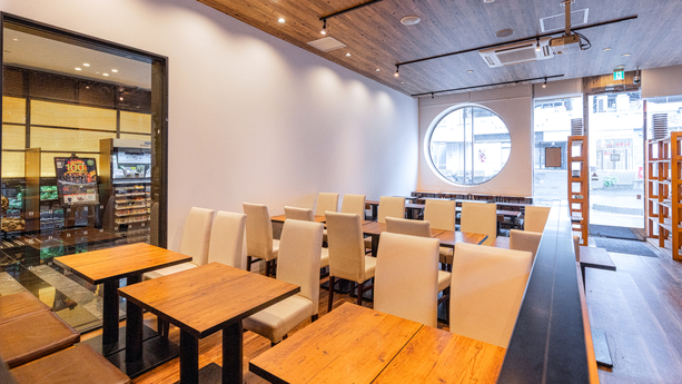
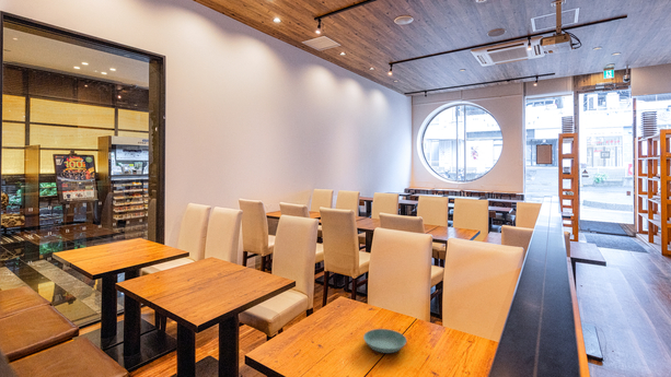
+ saucer (384, 341)
